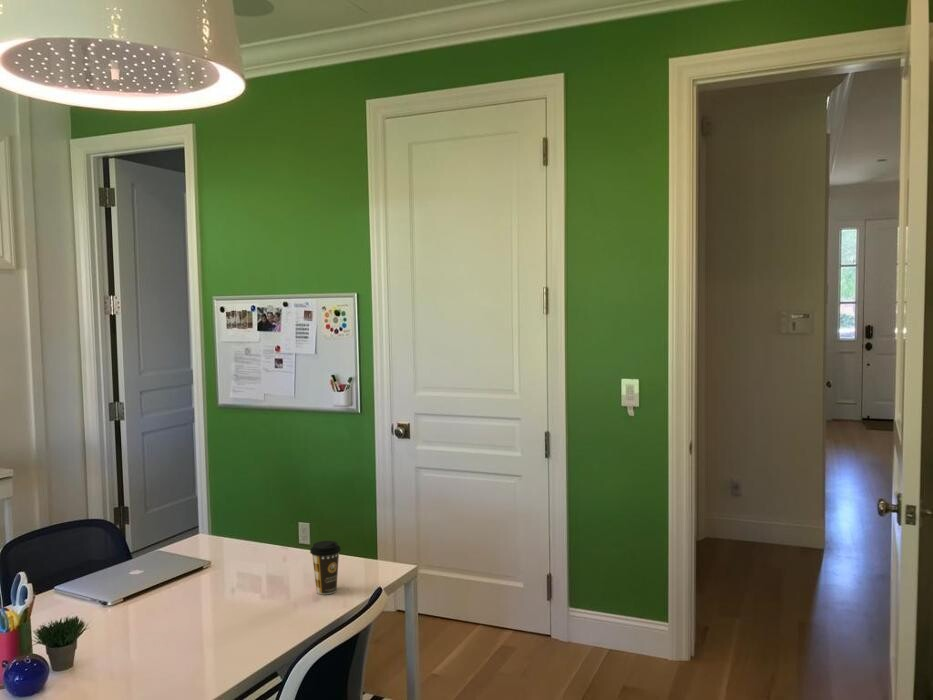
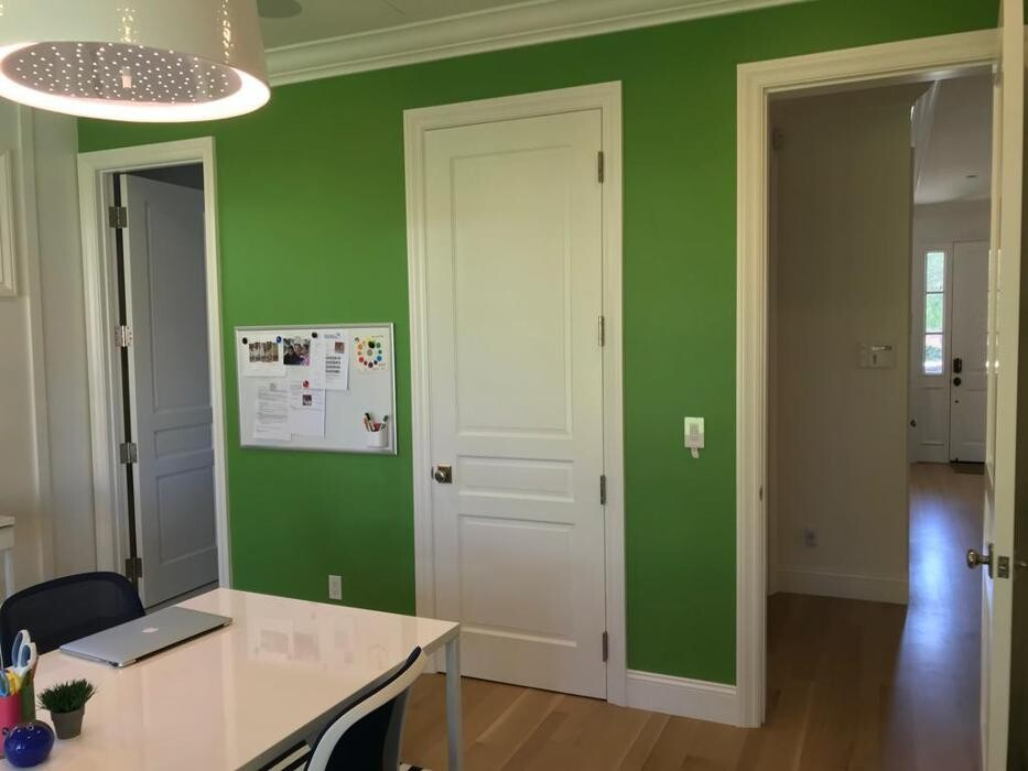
- coffee cup (325, 567)
